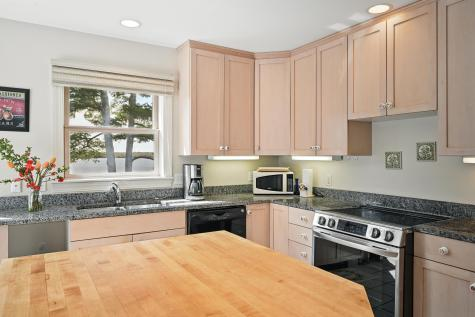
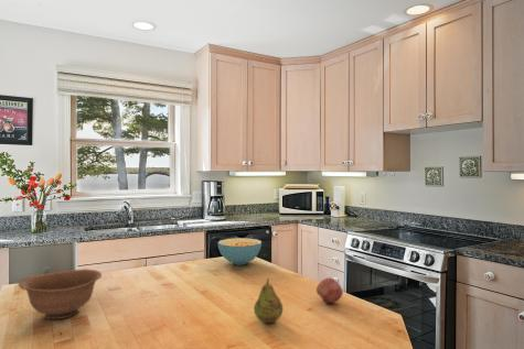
+ cereal bowl (239, 252)
+ bowl (62, 295)
+ fruit (329, 290)
+ fruit (268, 301)
